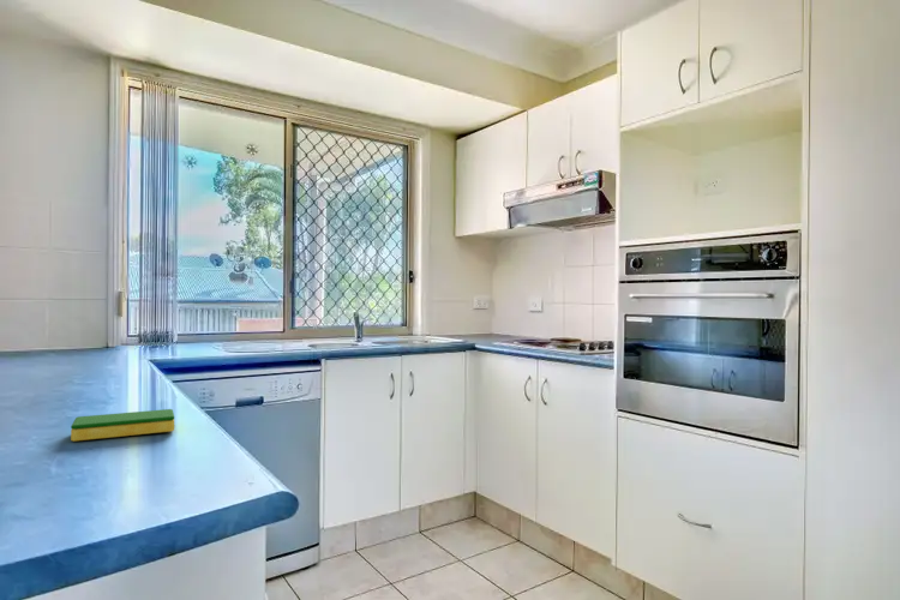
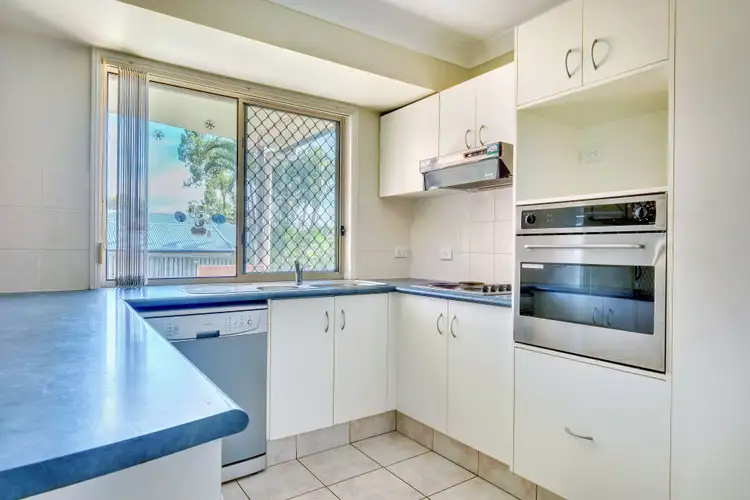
- dish sponge (125, 424)
